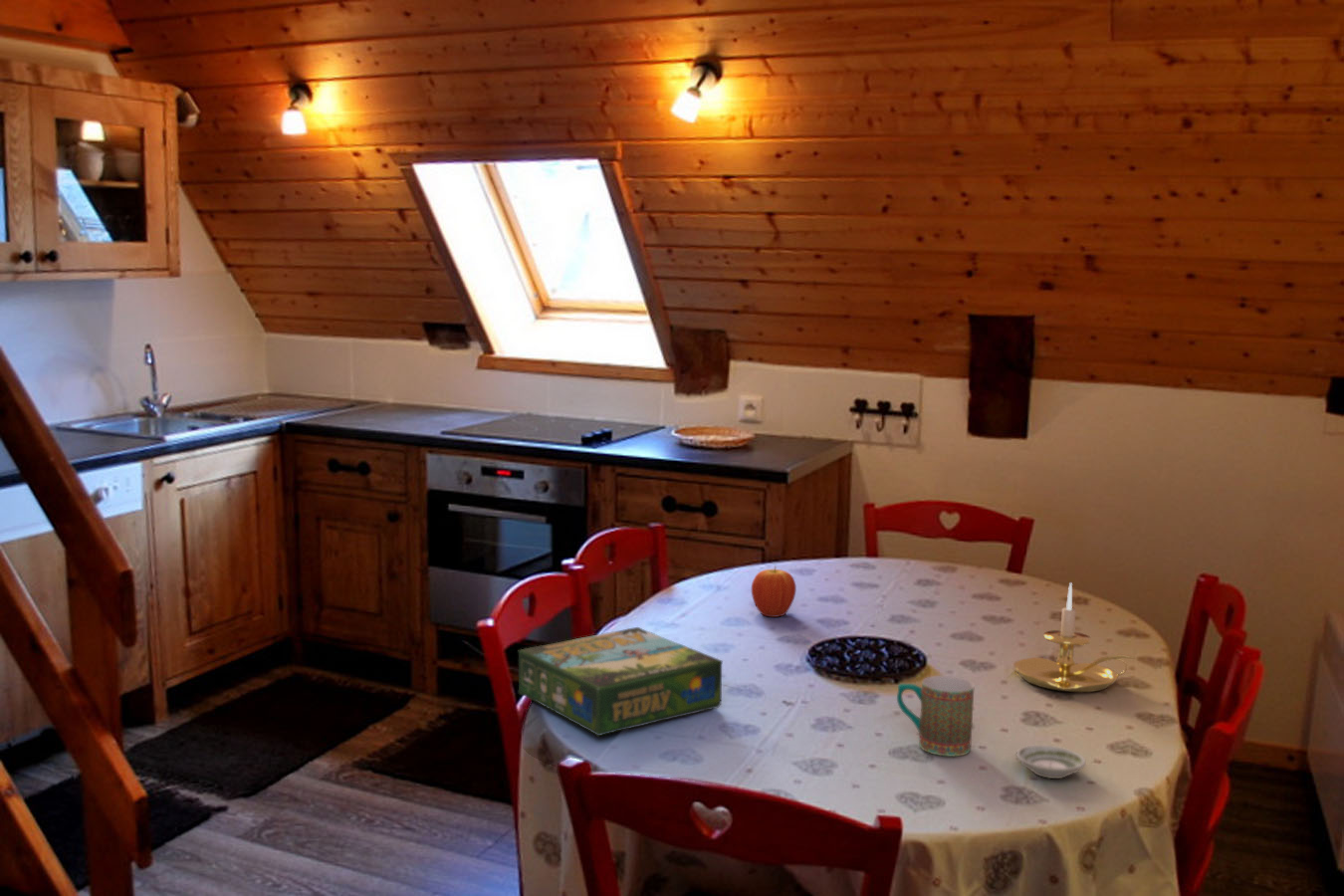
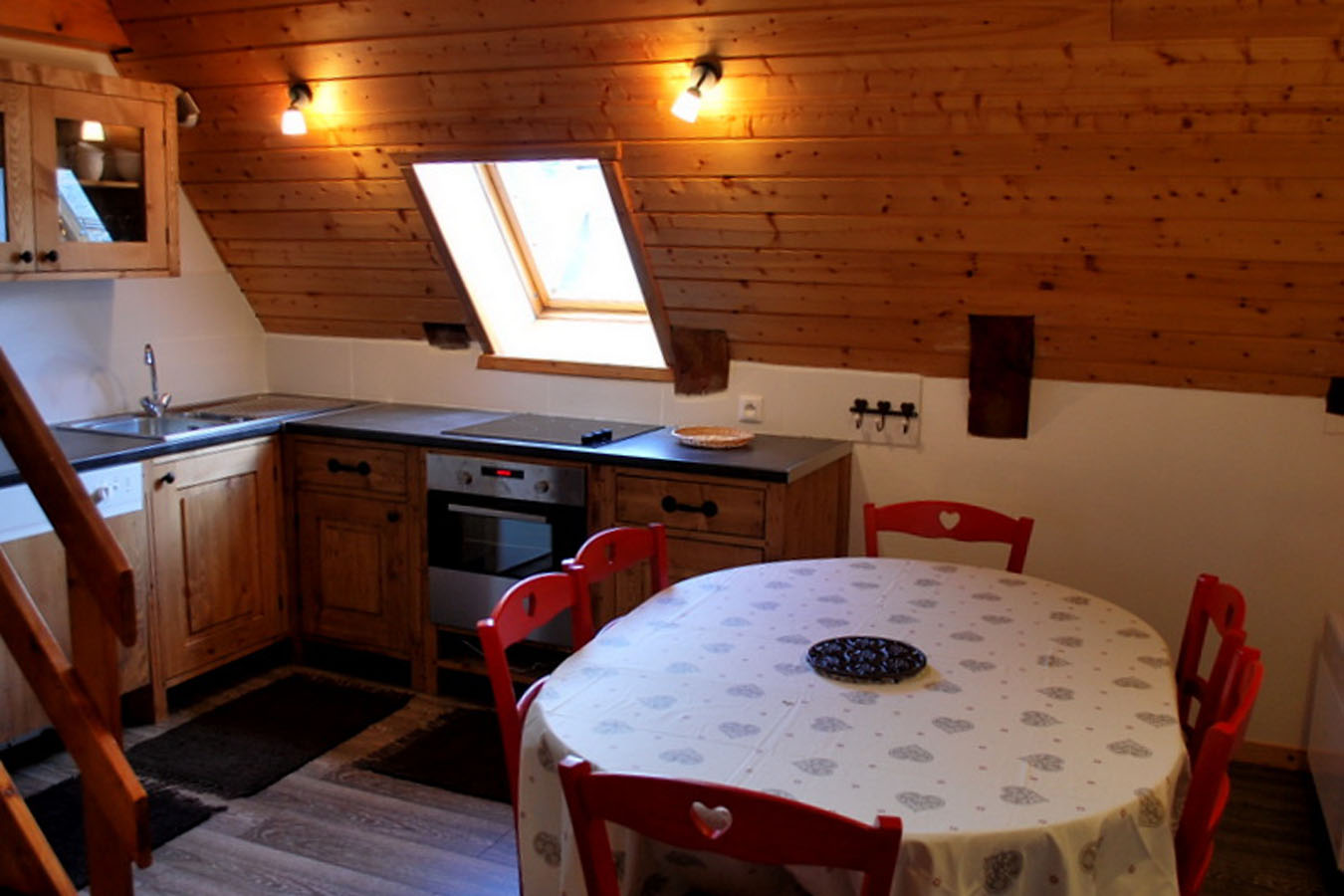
- candle holder (1075, 632)
- board game (618, 677)
- fruit (774, 590)
- saucer (1050, 764)
- mug (934, 714)
